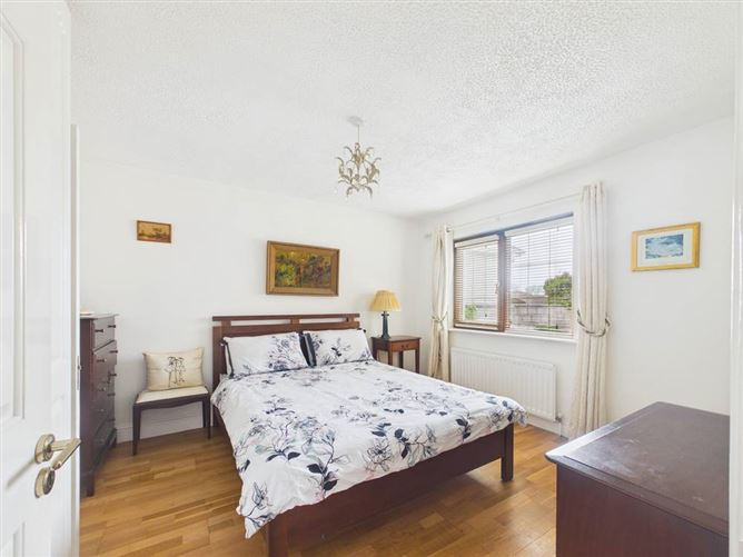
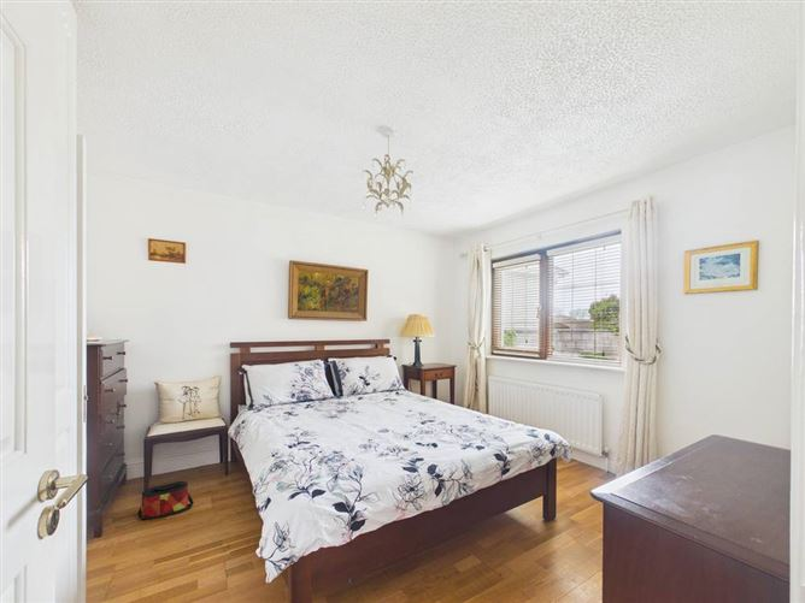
+ bag (166, 498)
